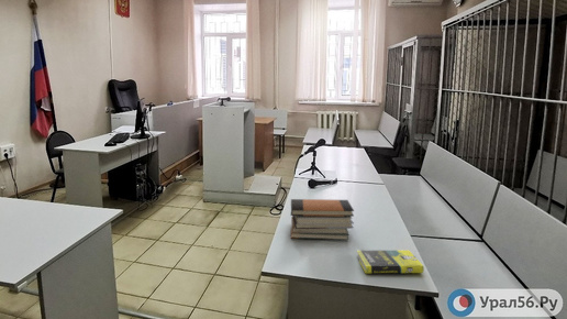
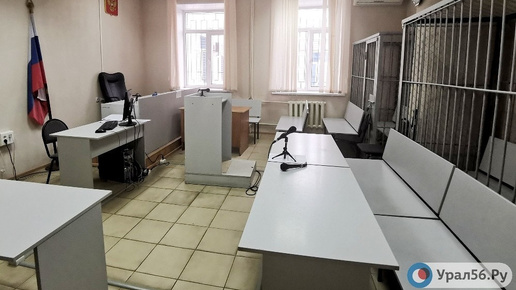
- book stack (320, 218)
- book (388, 261)
